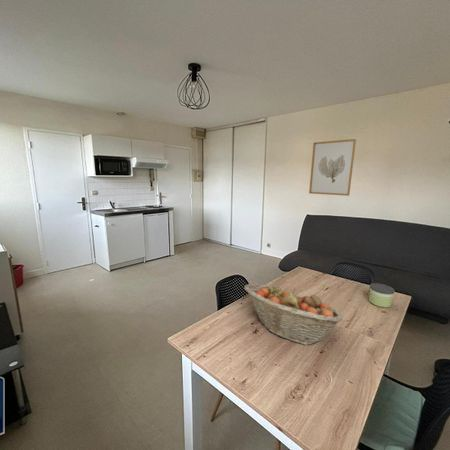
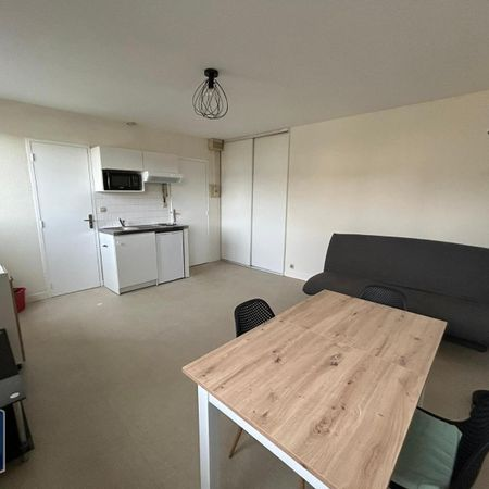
- wall art (330, 168)
- candle (380, 295)
- fruit basket (288, 306)
